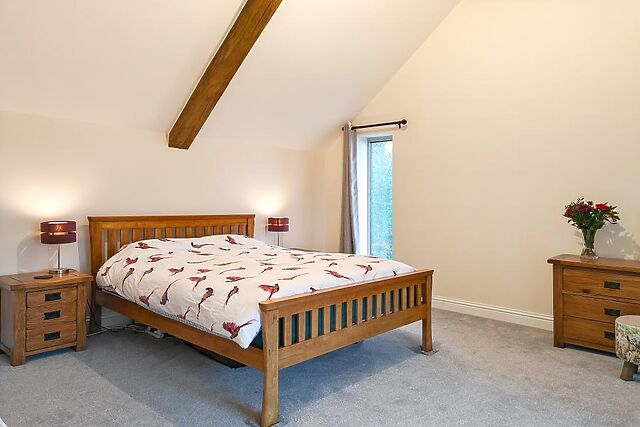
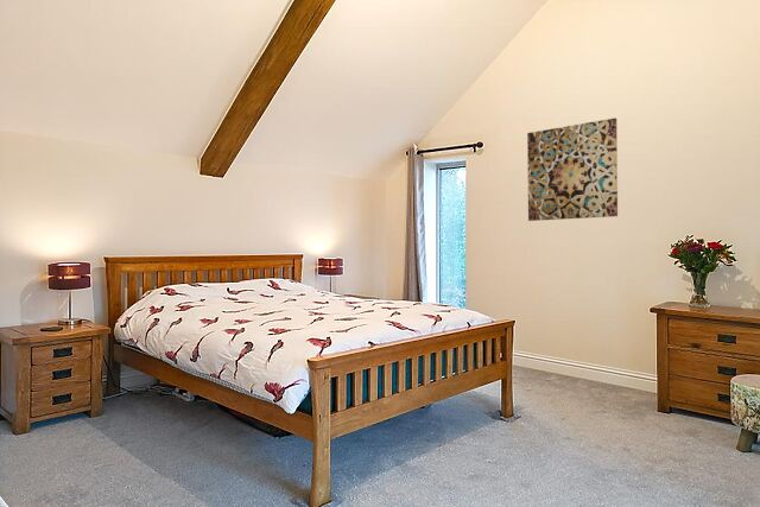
+ wall art (570, 172)
